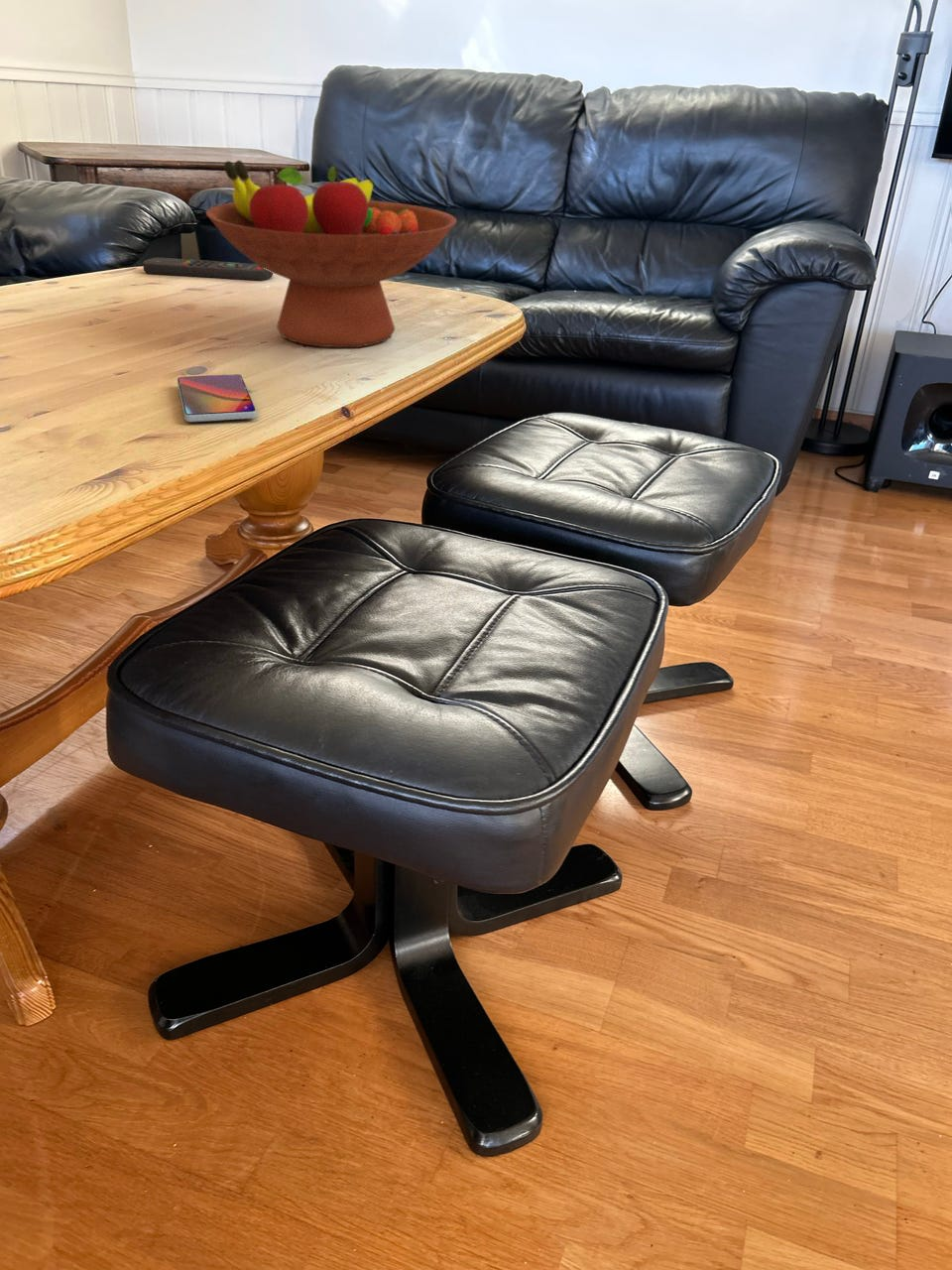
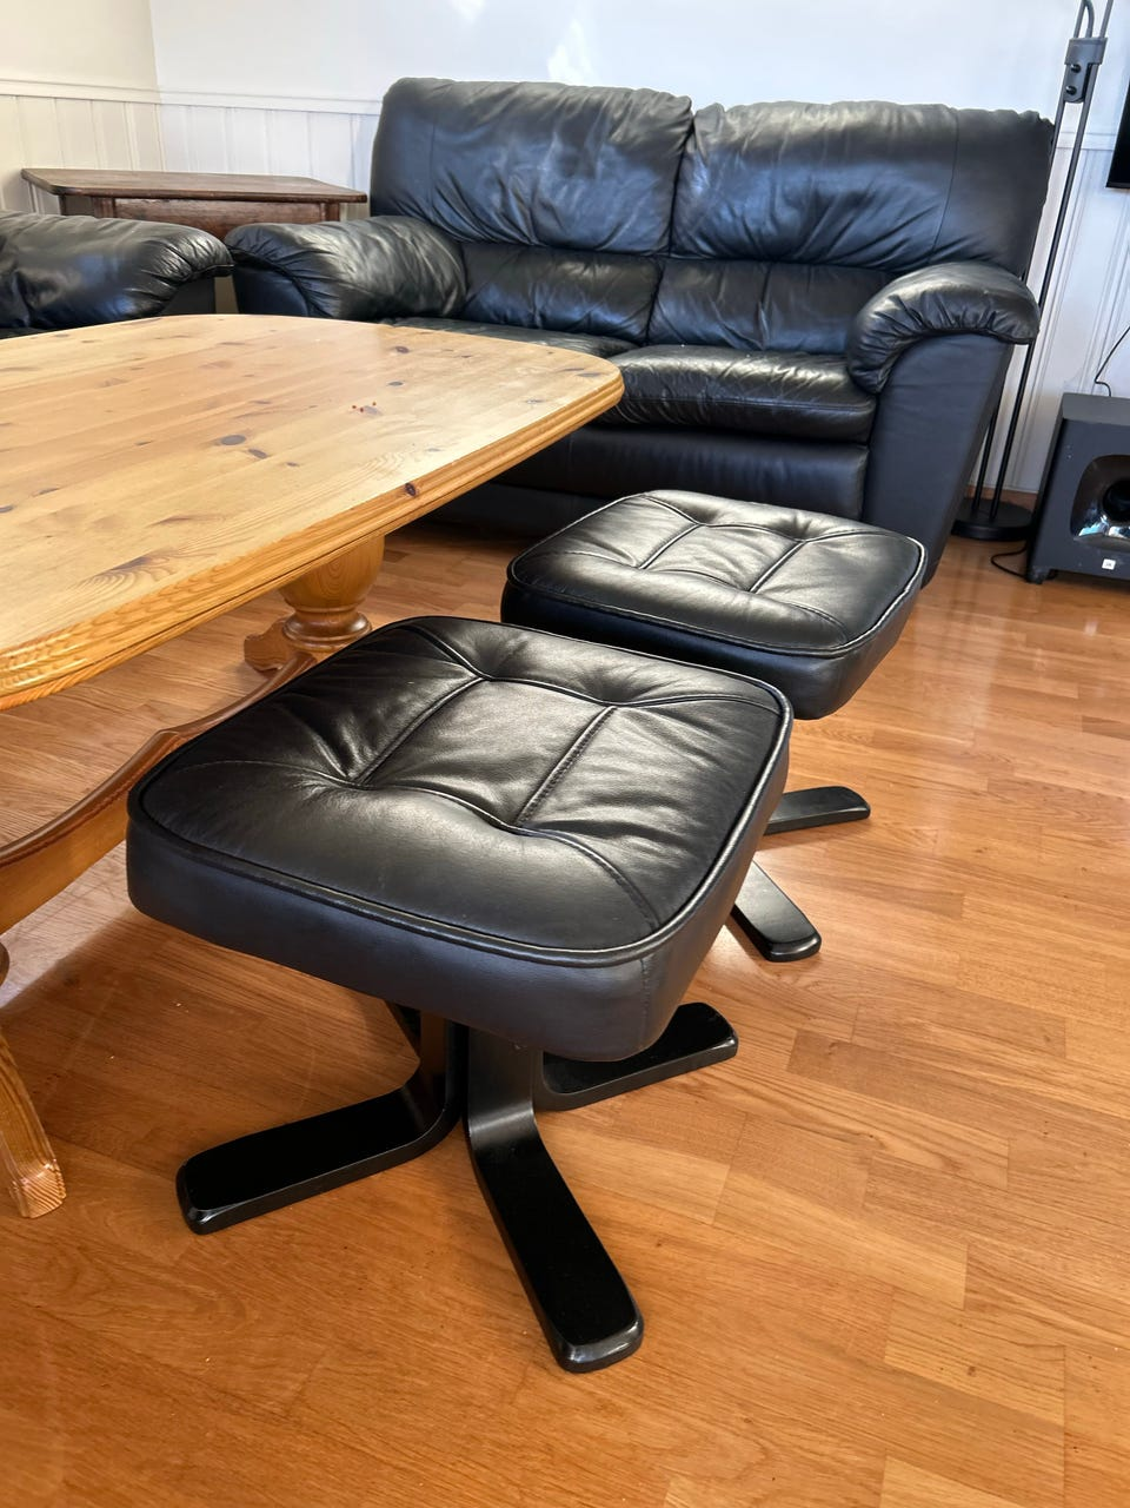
- remote control (208, 268)
- fruit bowl (334, 252)
- smartphone (215, 396)
